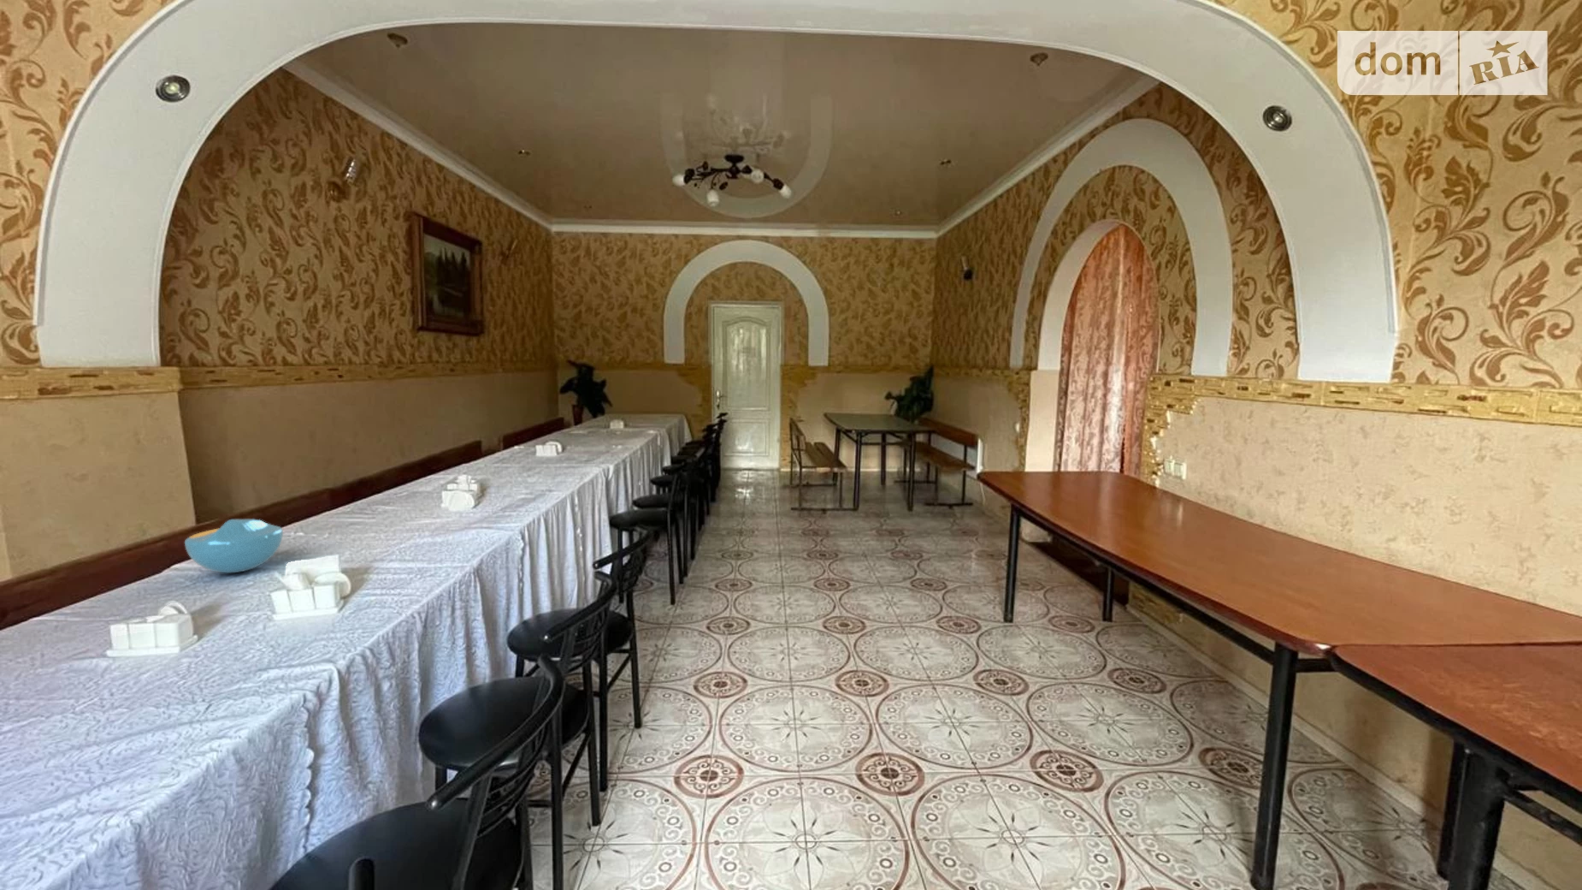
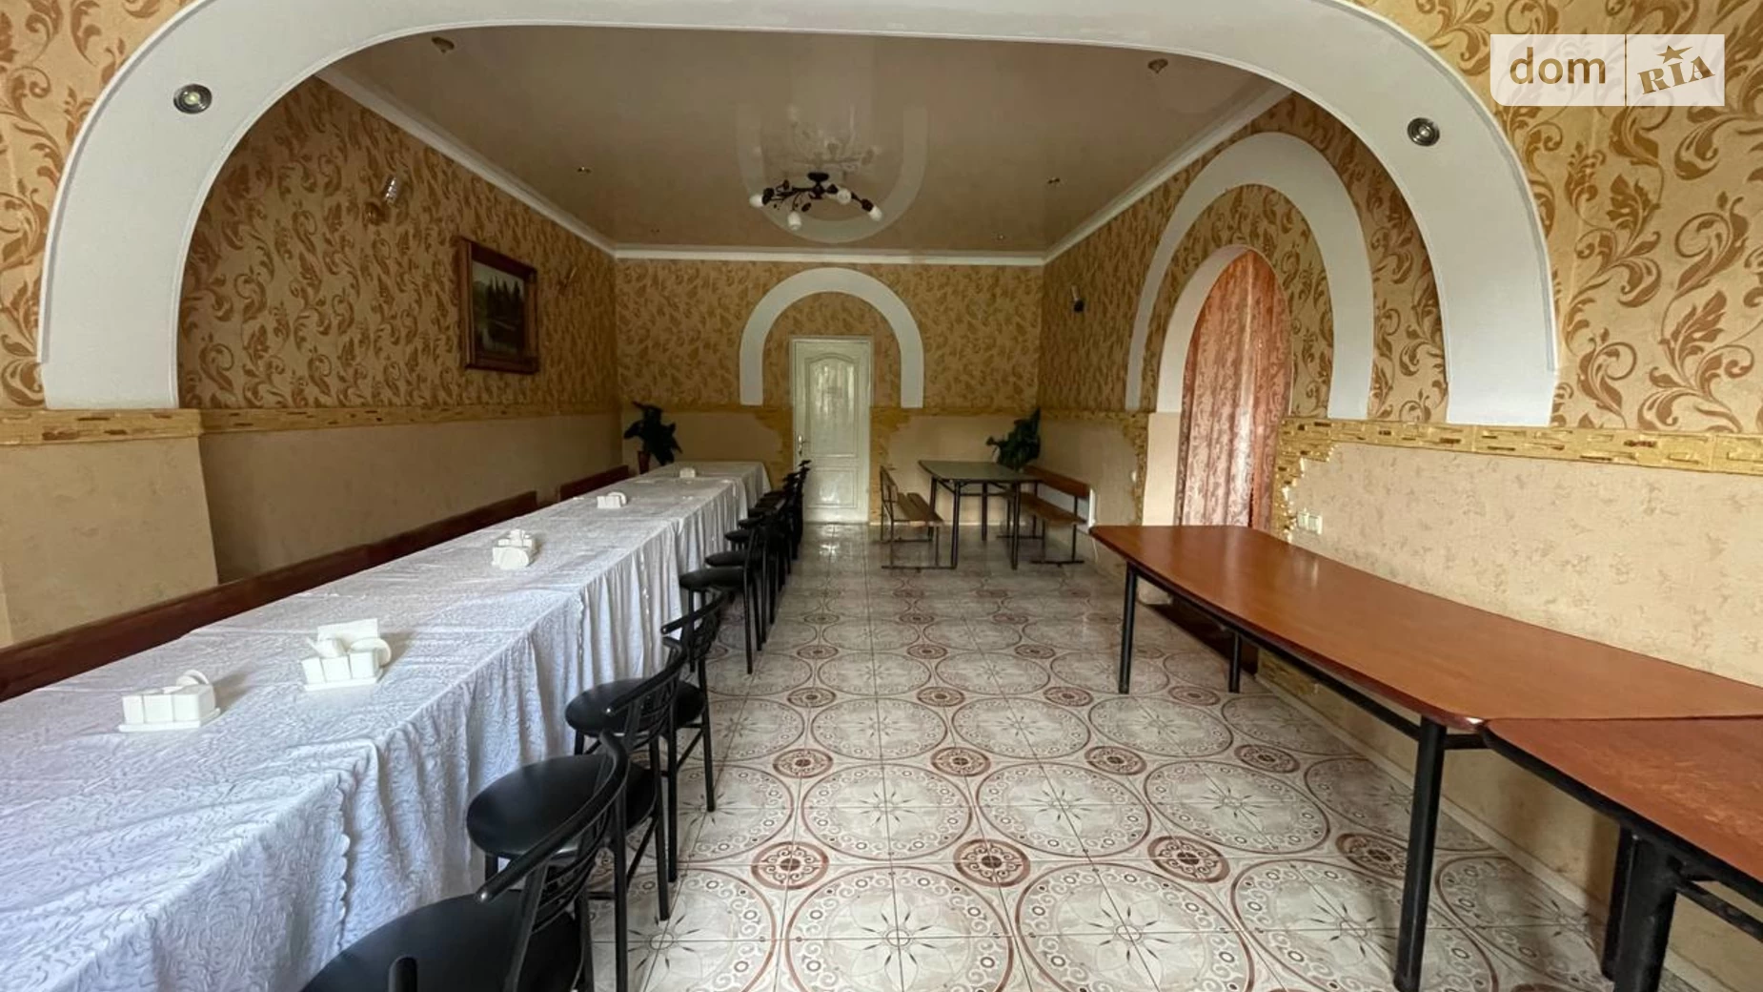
- bowl (236, 546)
